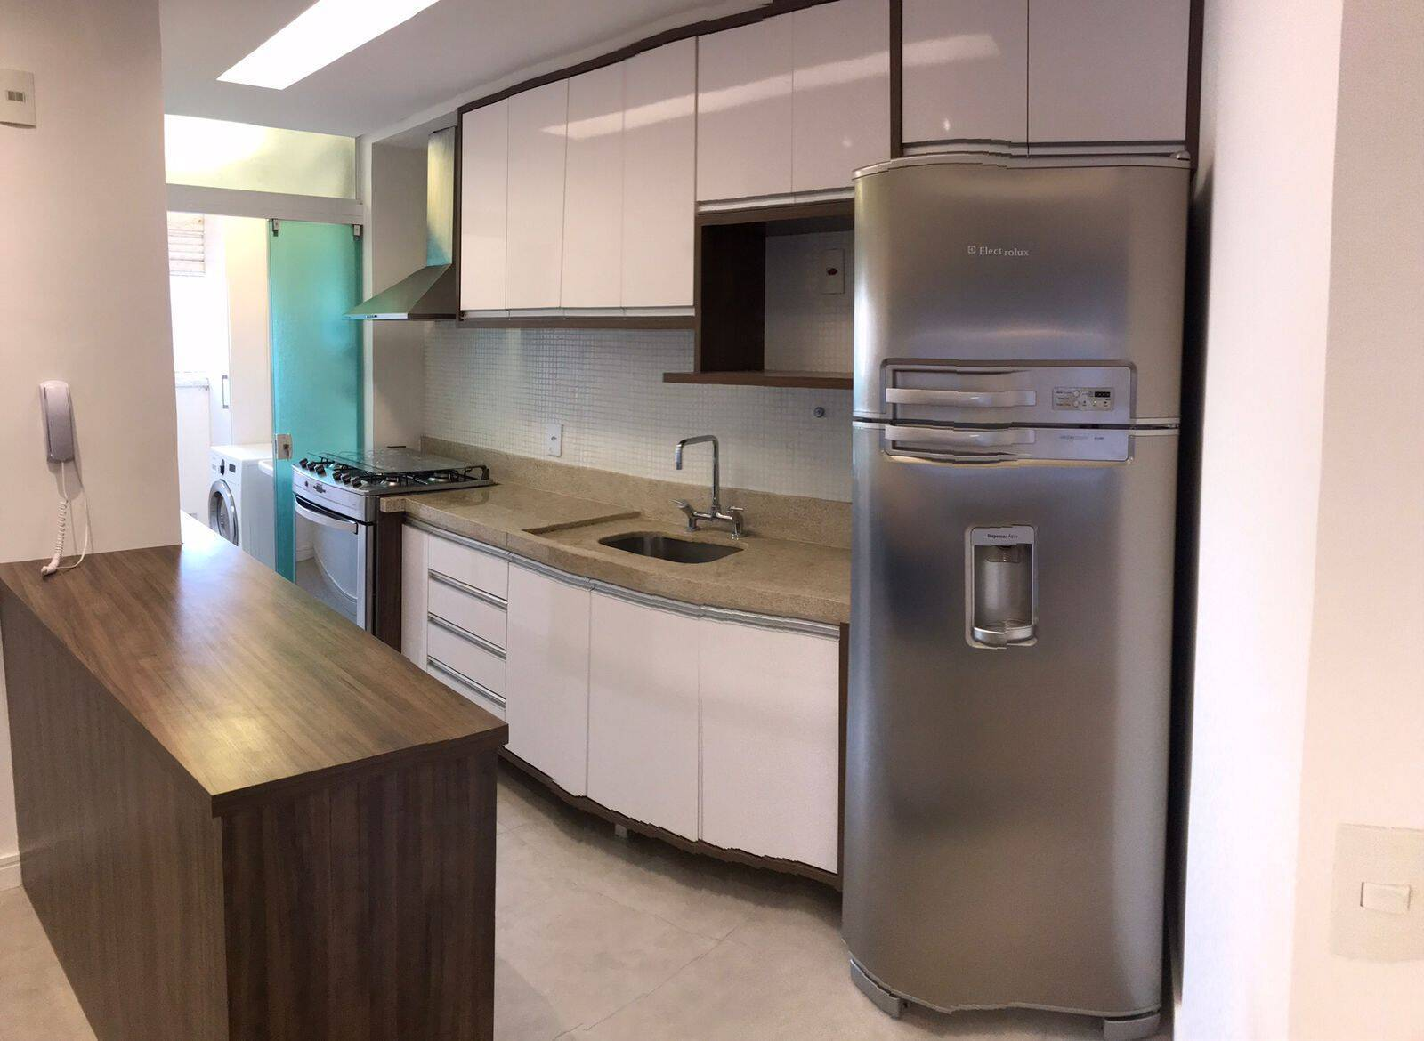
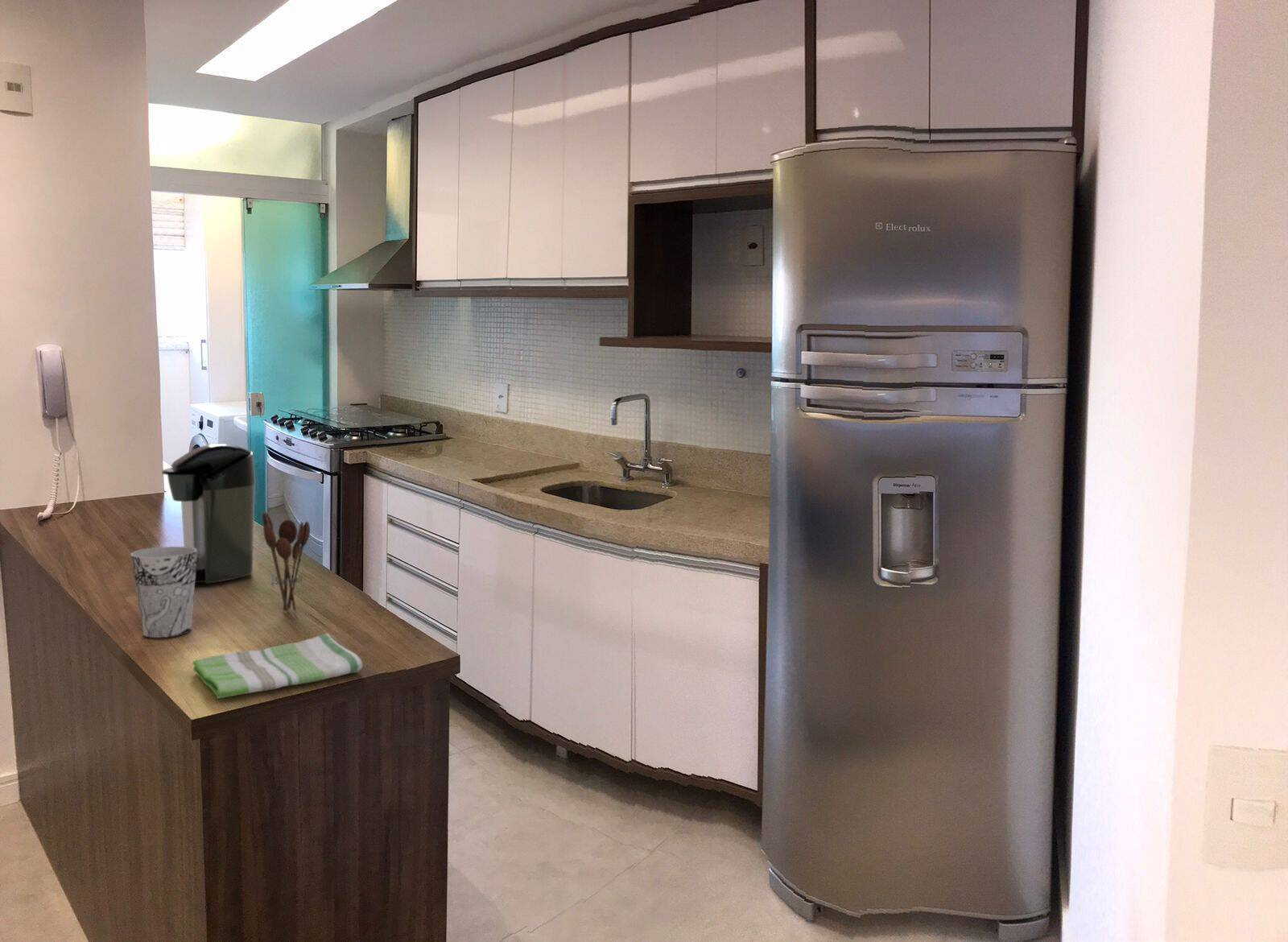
+ utensil holder (284, 561)
+ dish towel (278, 663)
+ cup (166, 592)
+ coffee maker (206, 506)
